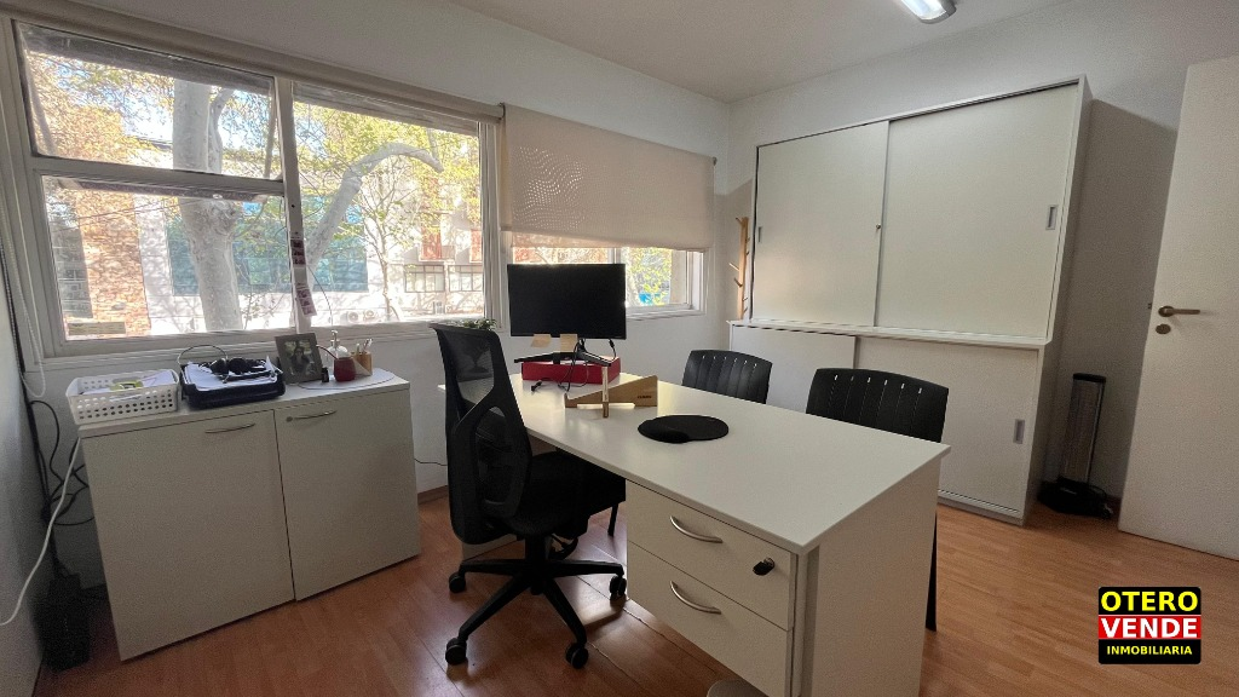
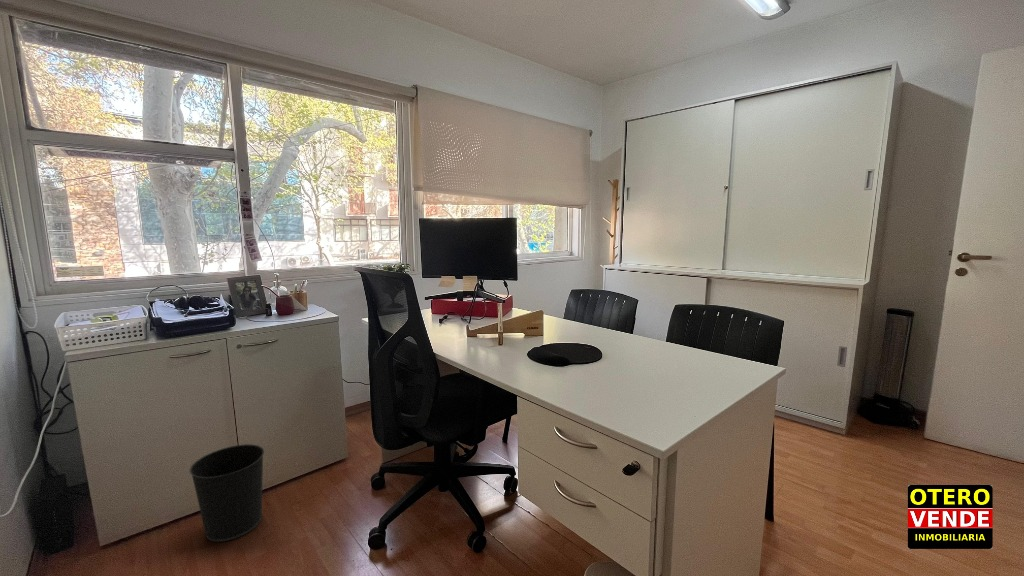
+ wastebasket (231, 492)
